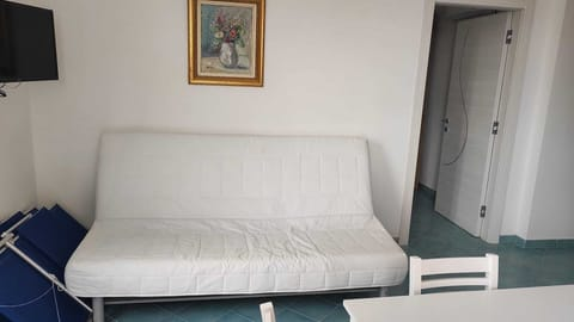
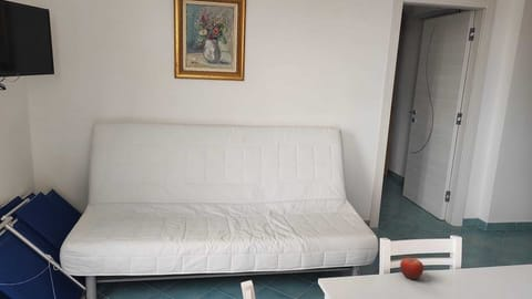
+ fruit (411, 266)
